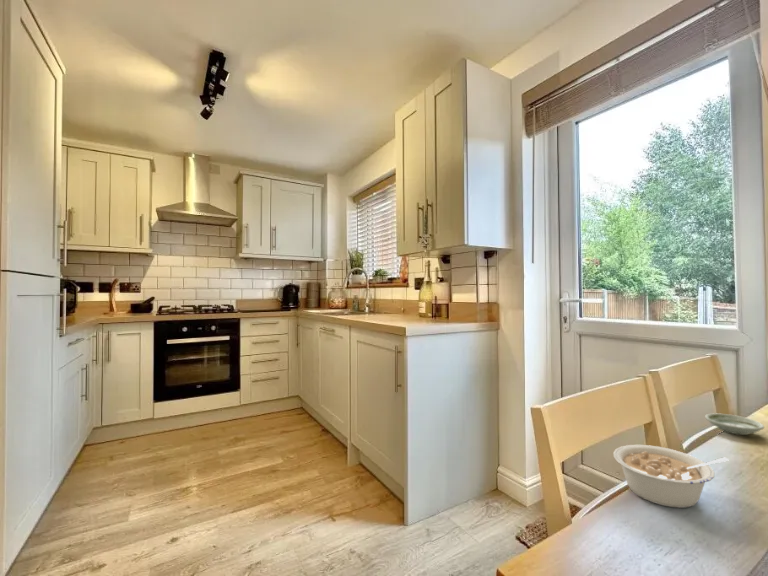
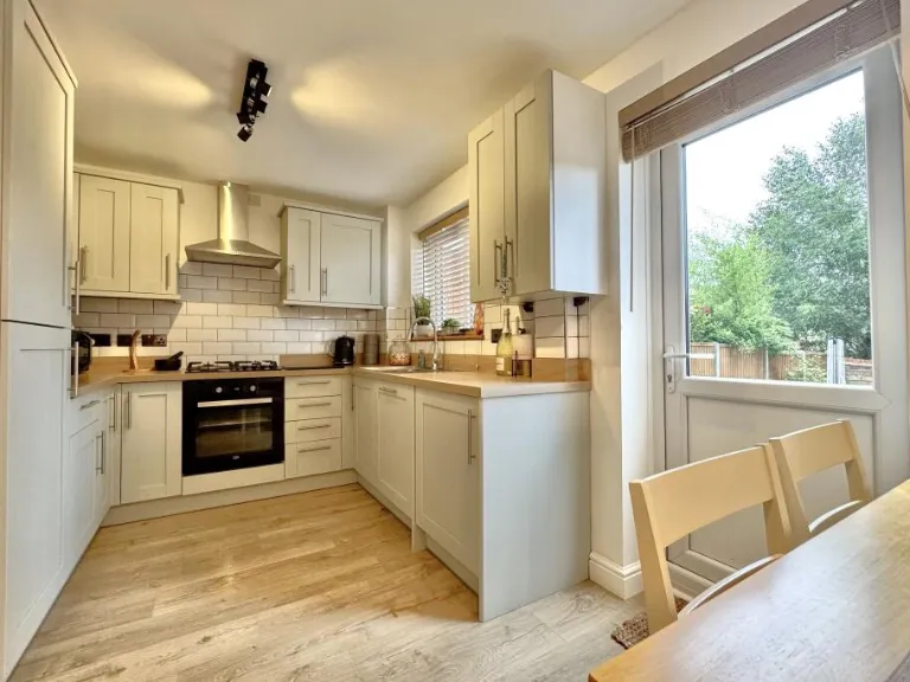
- legume (663, 472)
- saucer (733, 425)
